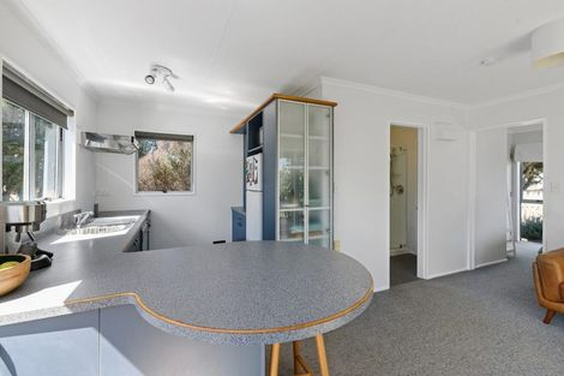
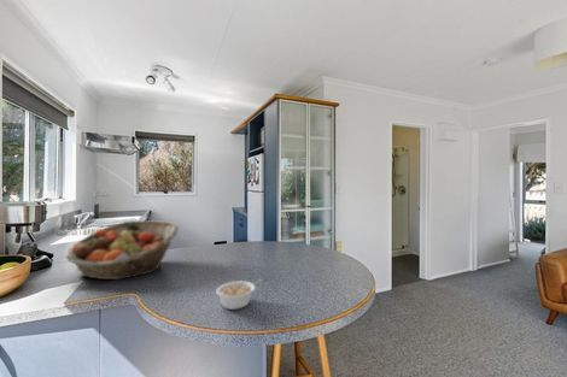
+ legume (236, 293)
+ fruit basket (125, 246)
